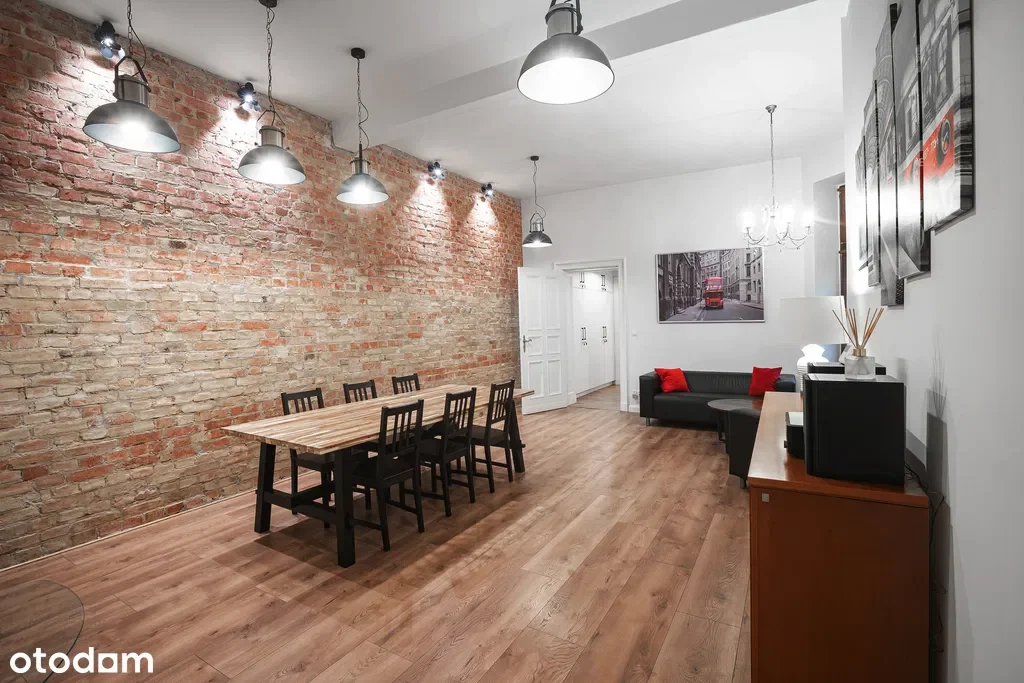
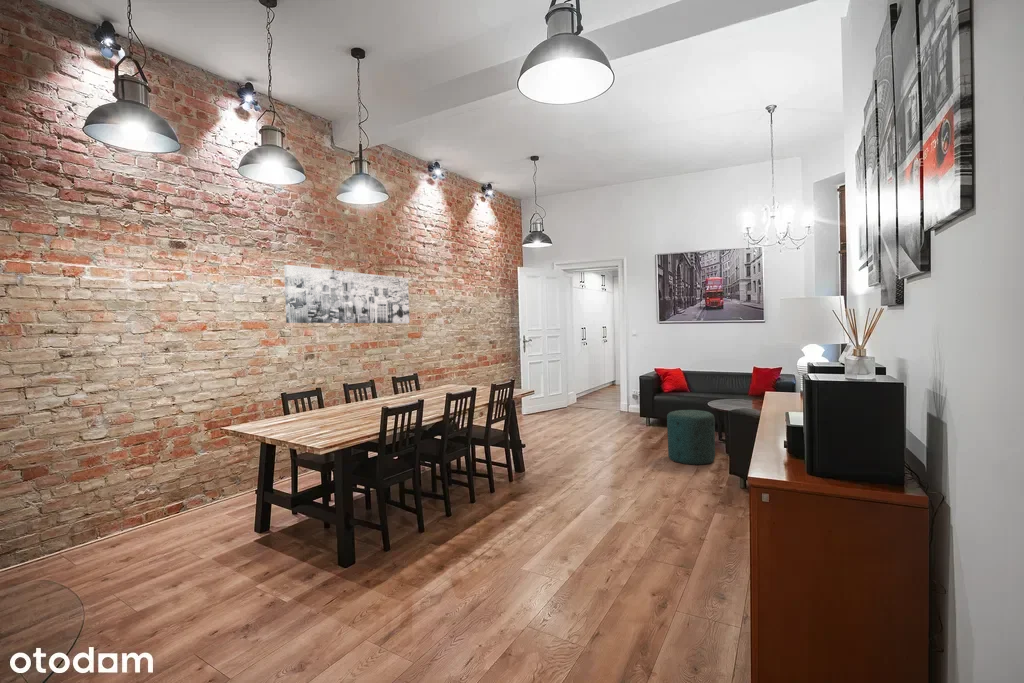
+ ottoman (690, 436)
+ wall art (354, 297)
